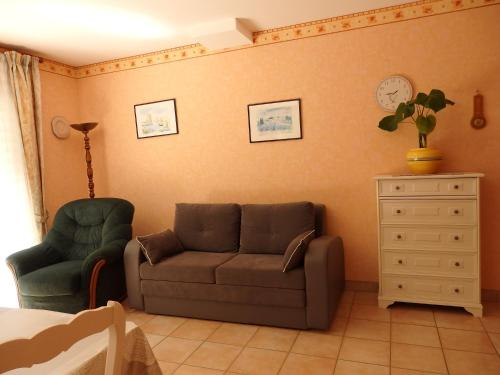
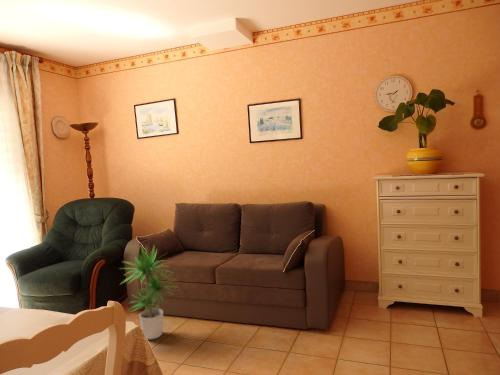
+ potted plant (151, 290)
